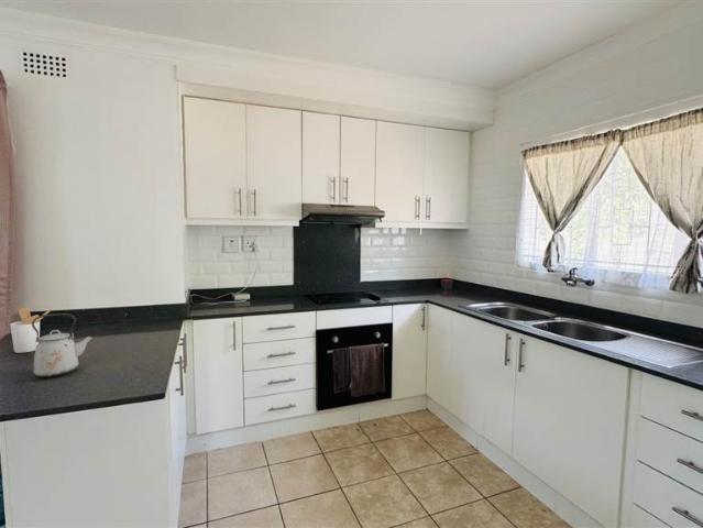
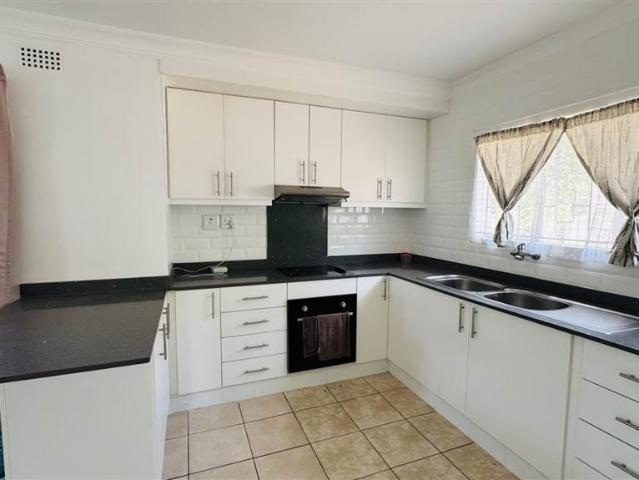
- kettle (64, 342)
- utensil holder (33, 329)
